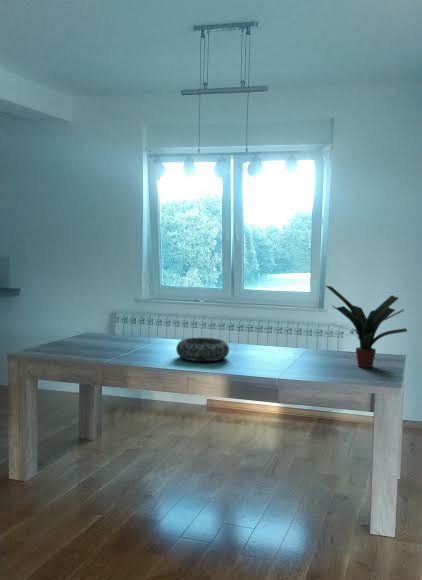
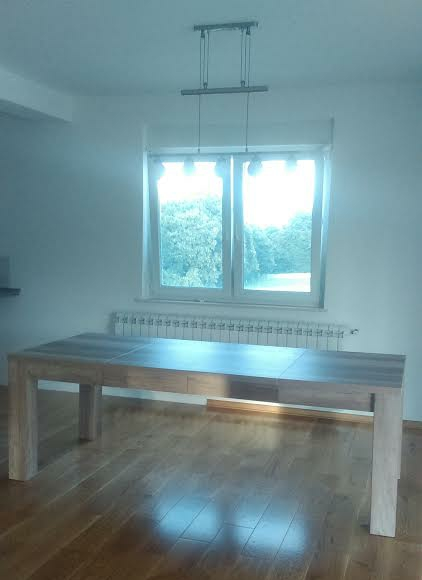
- potted plant (362, 326)
- decorative bowl (202, 349)
